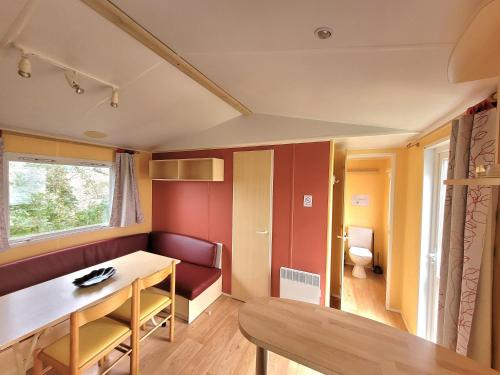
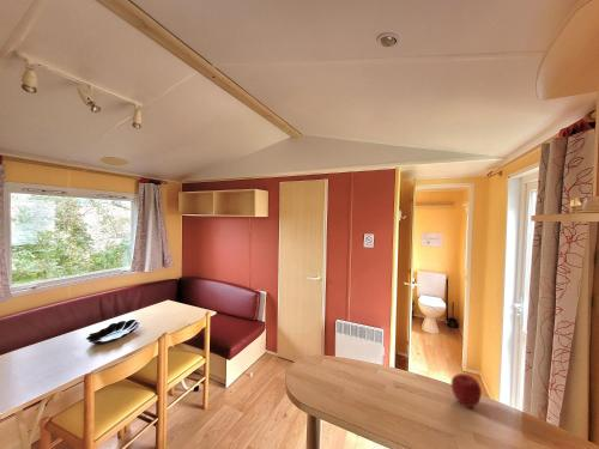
+ apple (465, 389)
